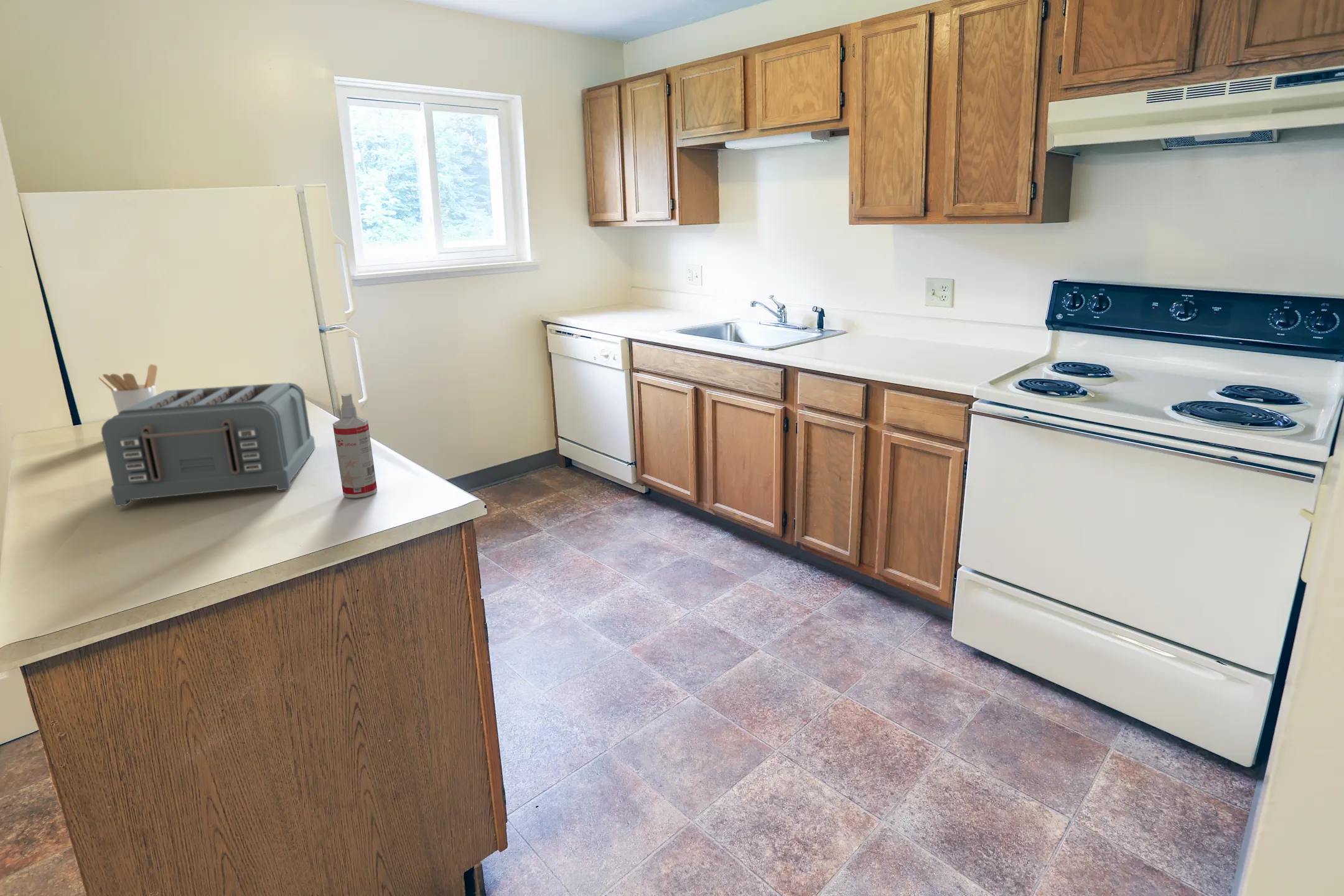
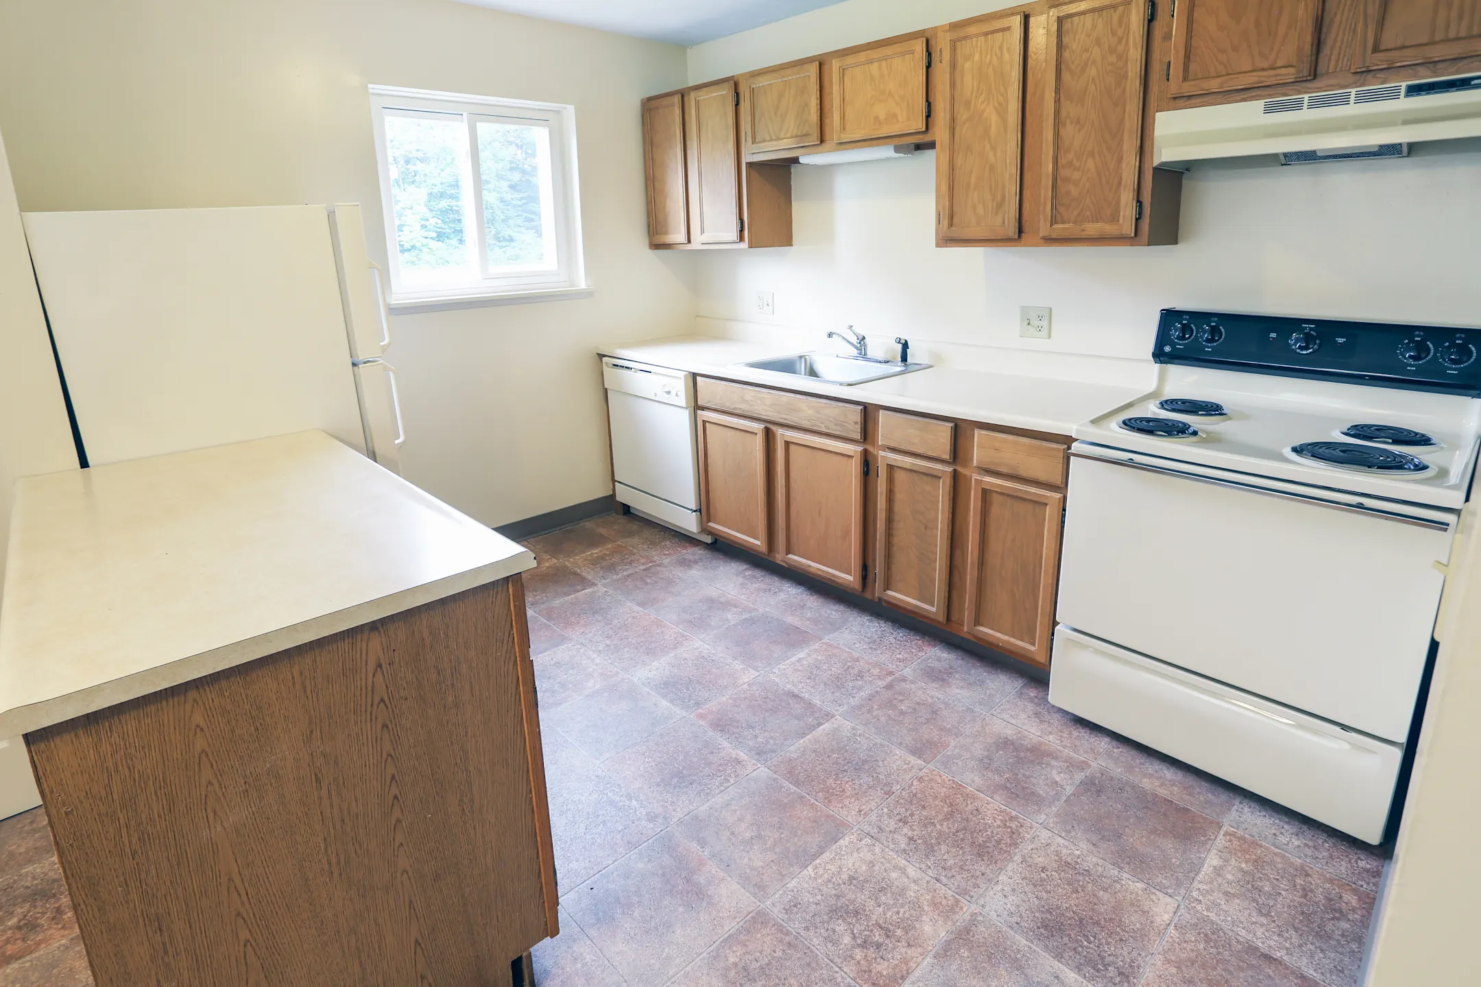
- utensil holder (133, 400)
- spray bottle (353, 444)
- toaster (217, 438)
